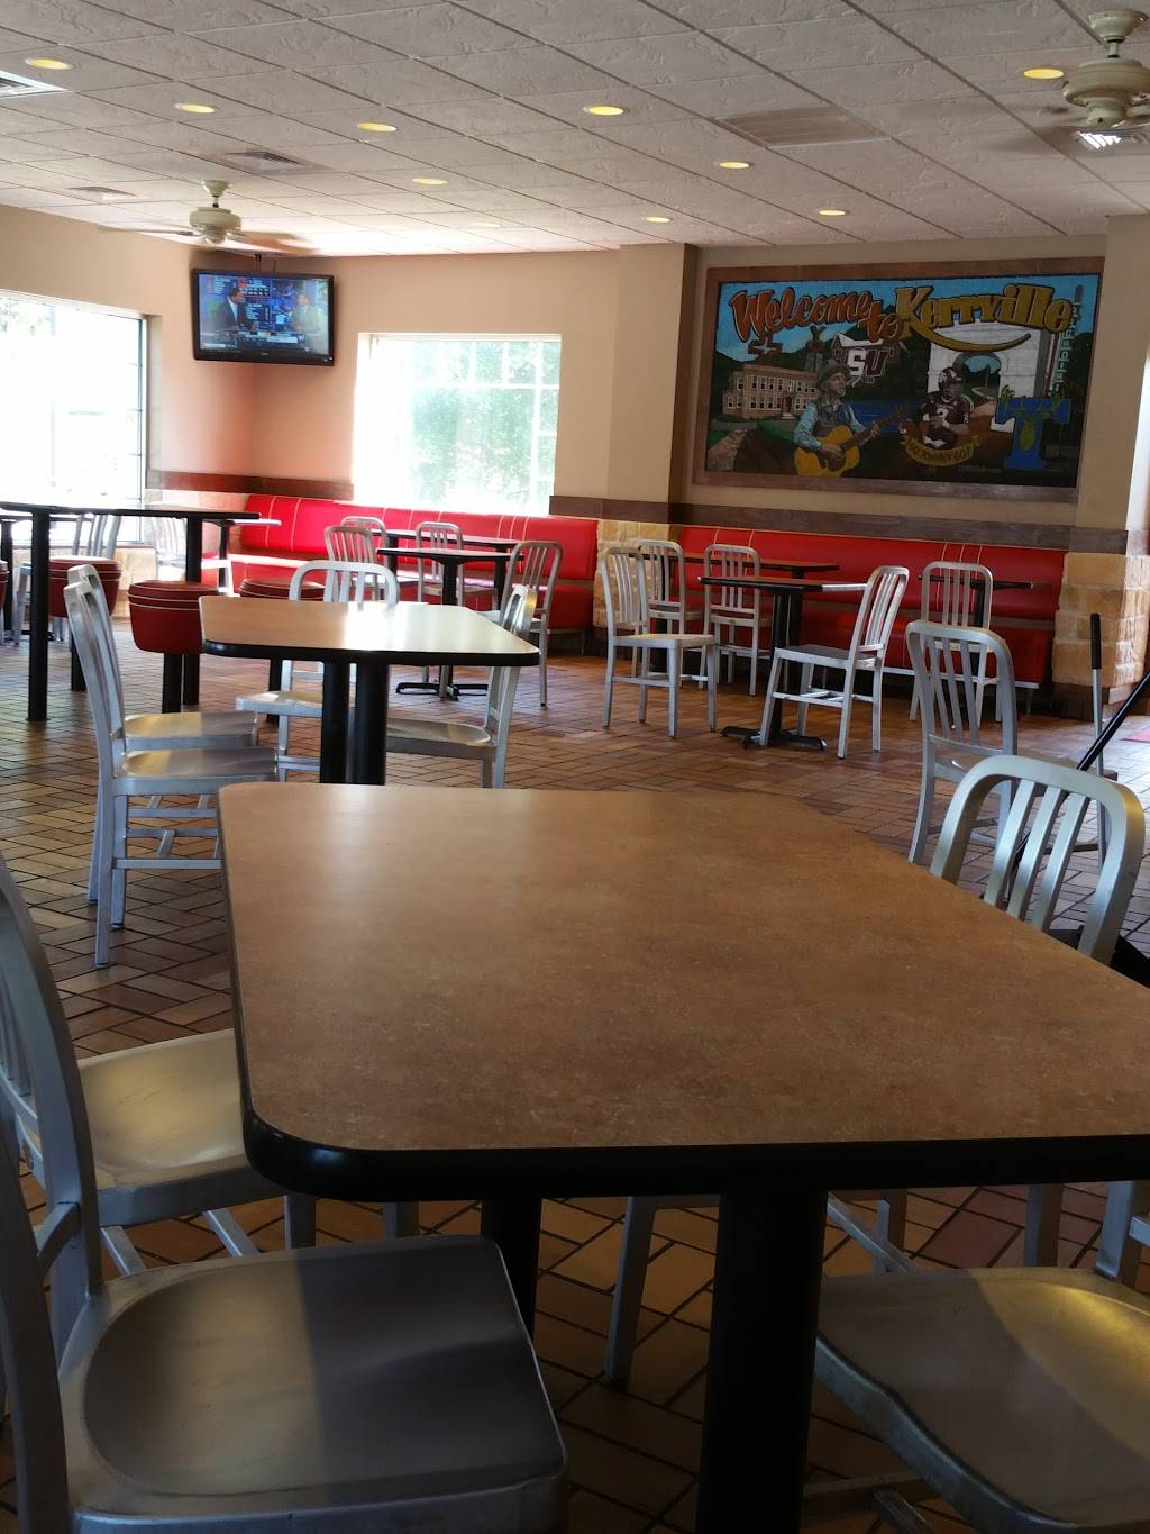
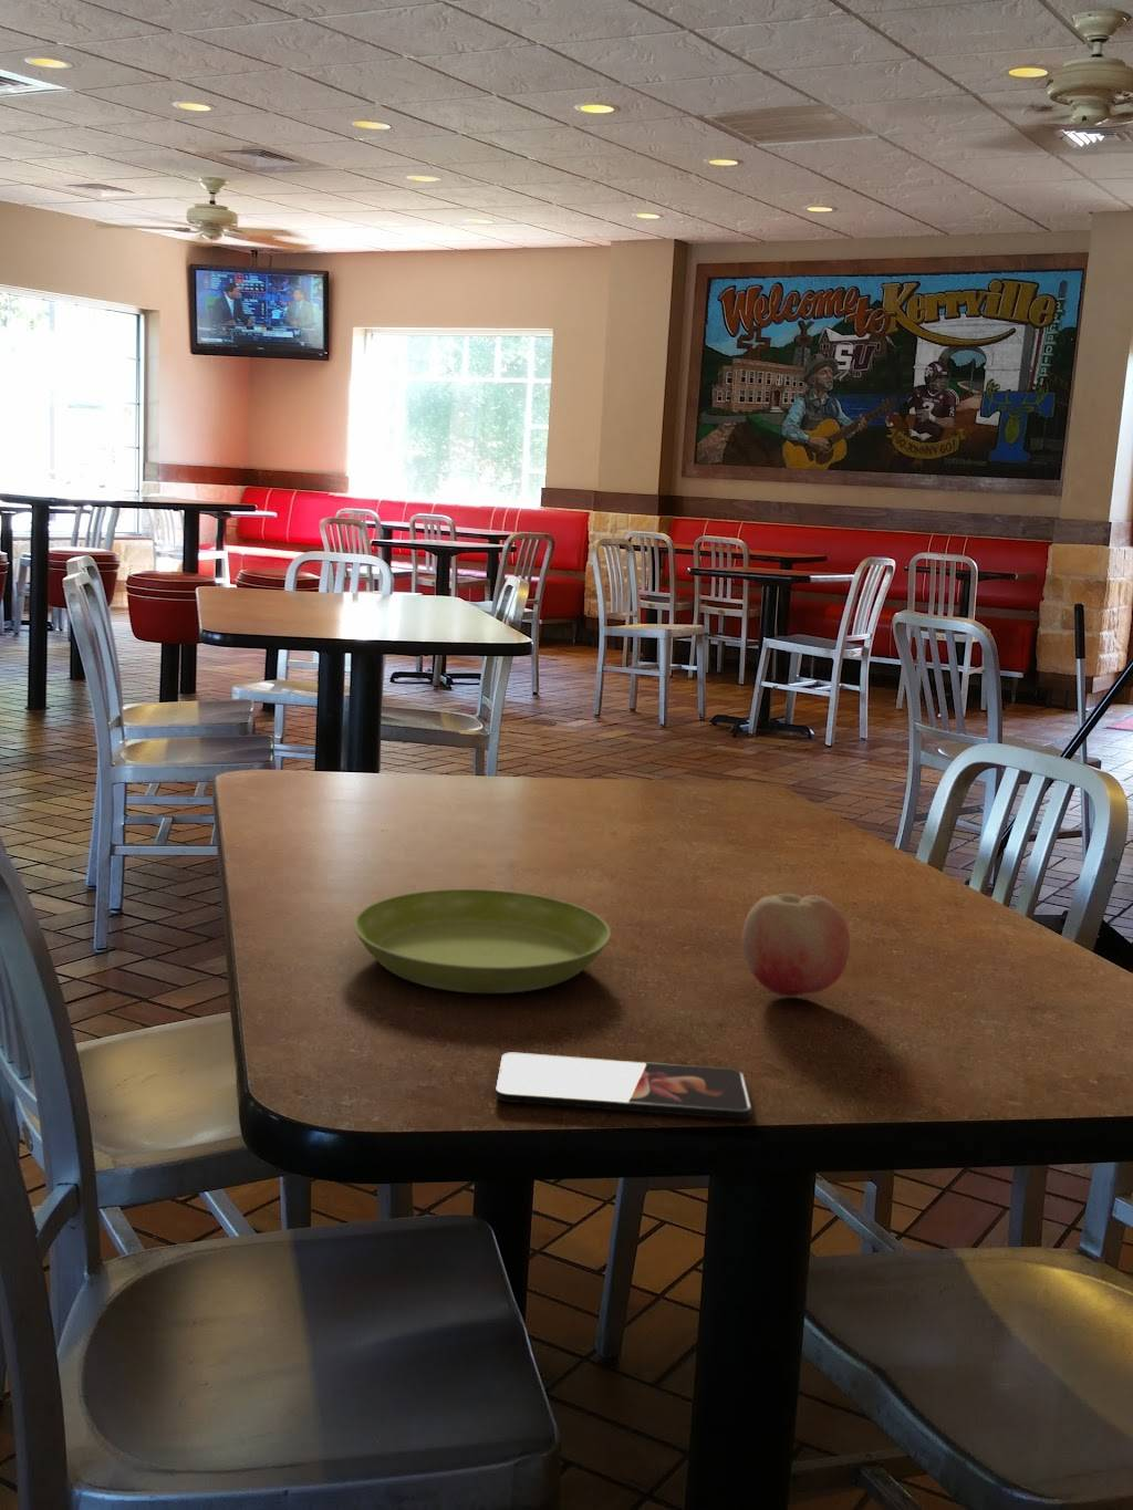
+ saucer (481, 942)
+ fruit (795, 945)
+ smartphone (622, 1084)
